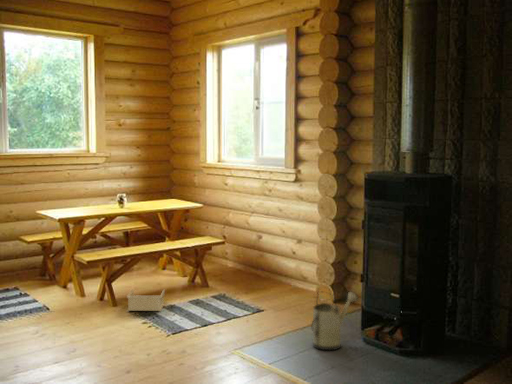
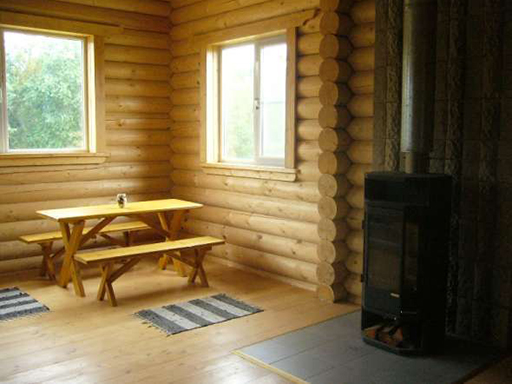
- watering can (335, 317)
- storage bin (146, 299)
